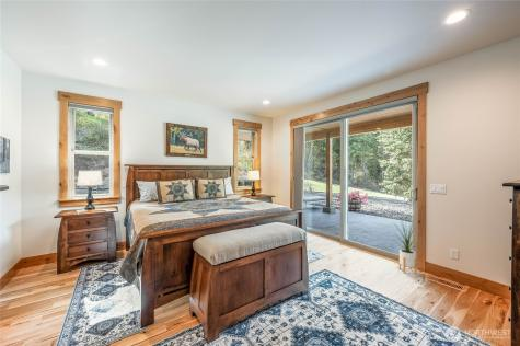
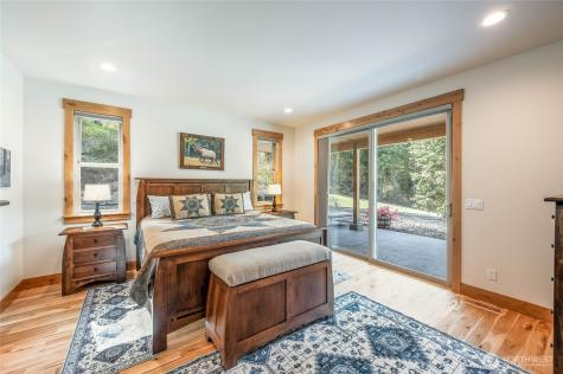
- house plant (407, 244)
